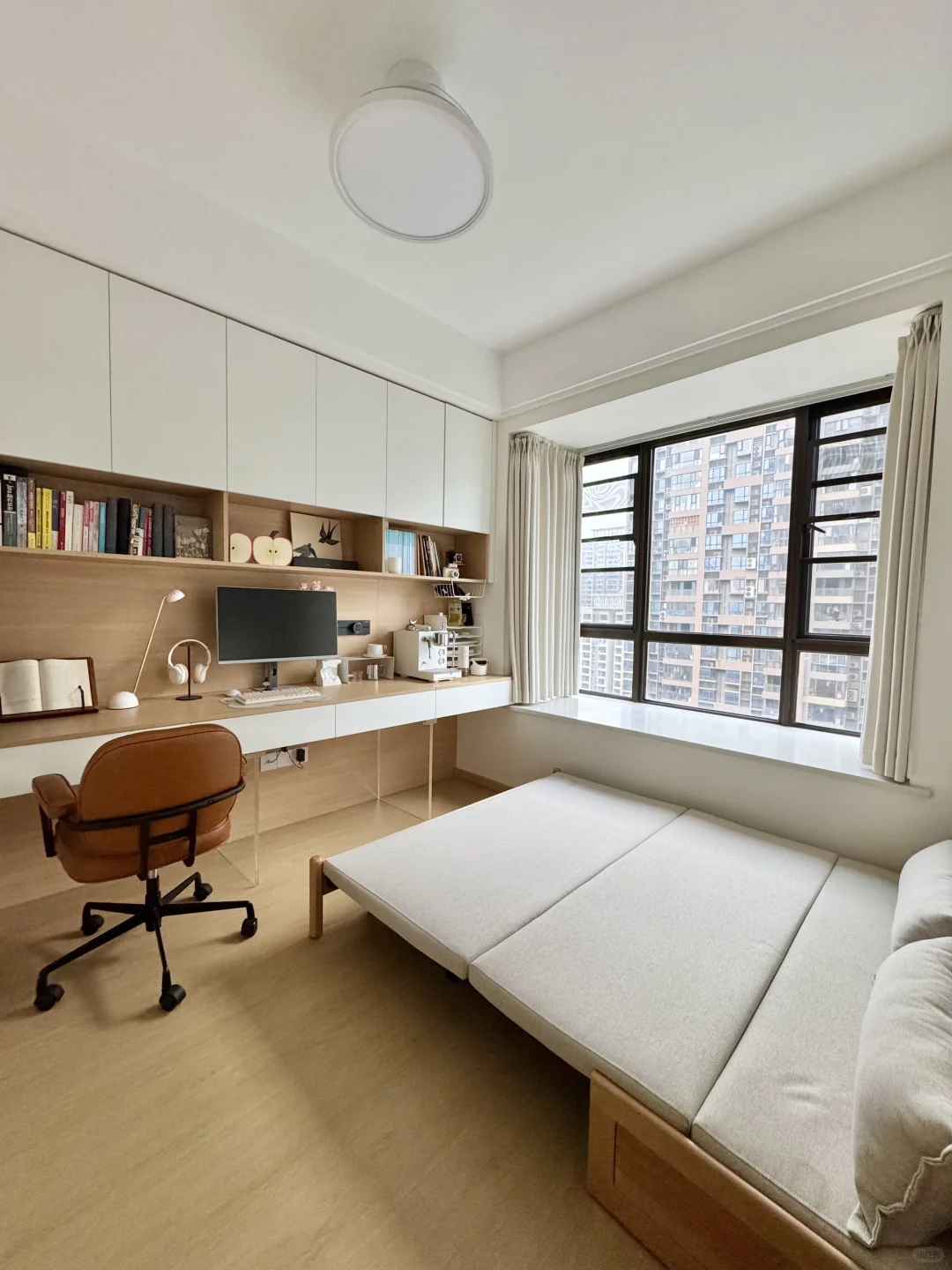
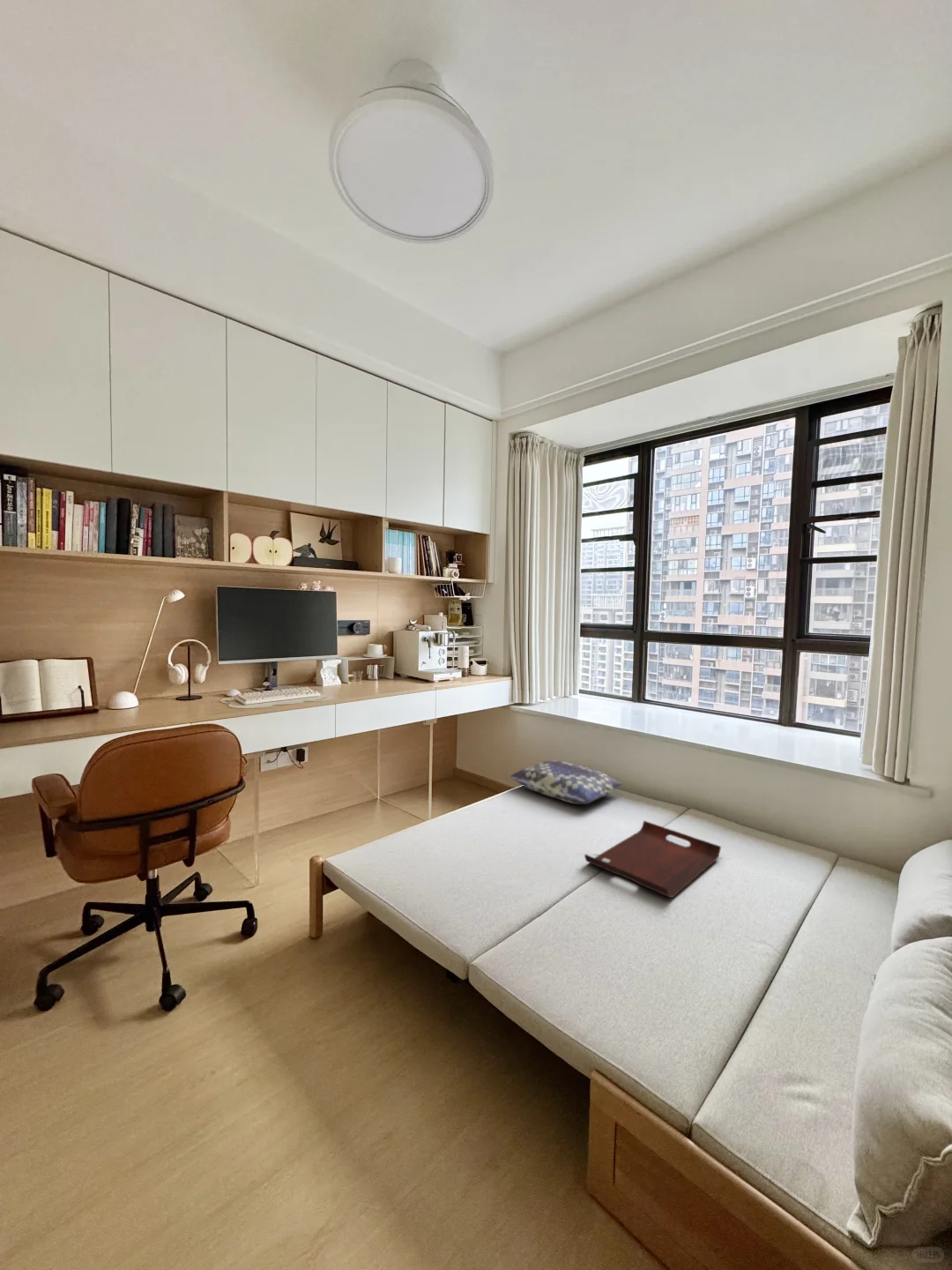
+ serving tray (653, 855)
+ cushion (565, 780)
